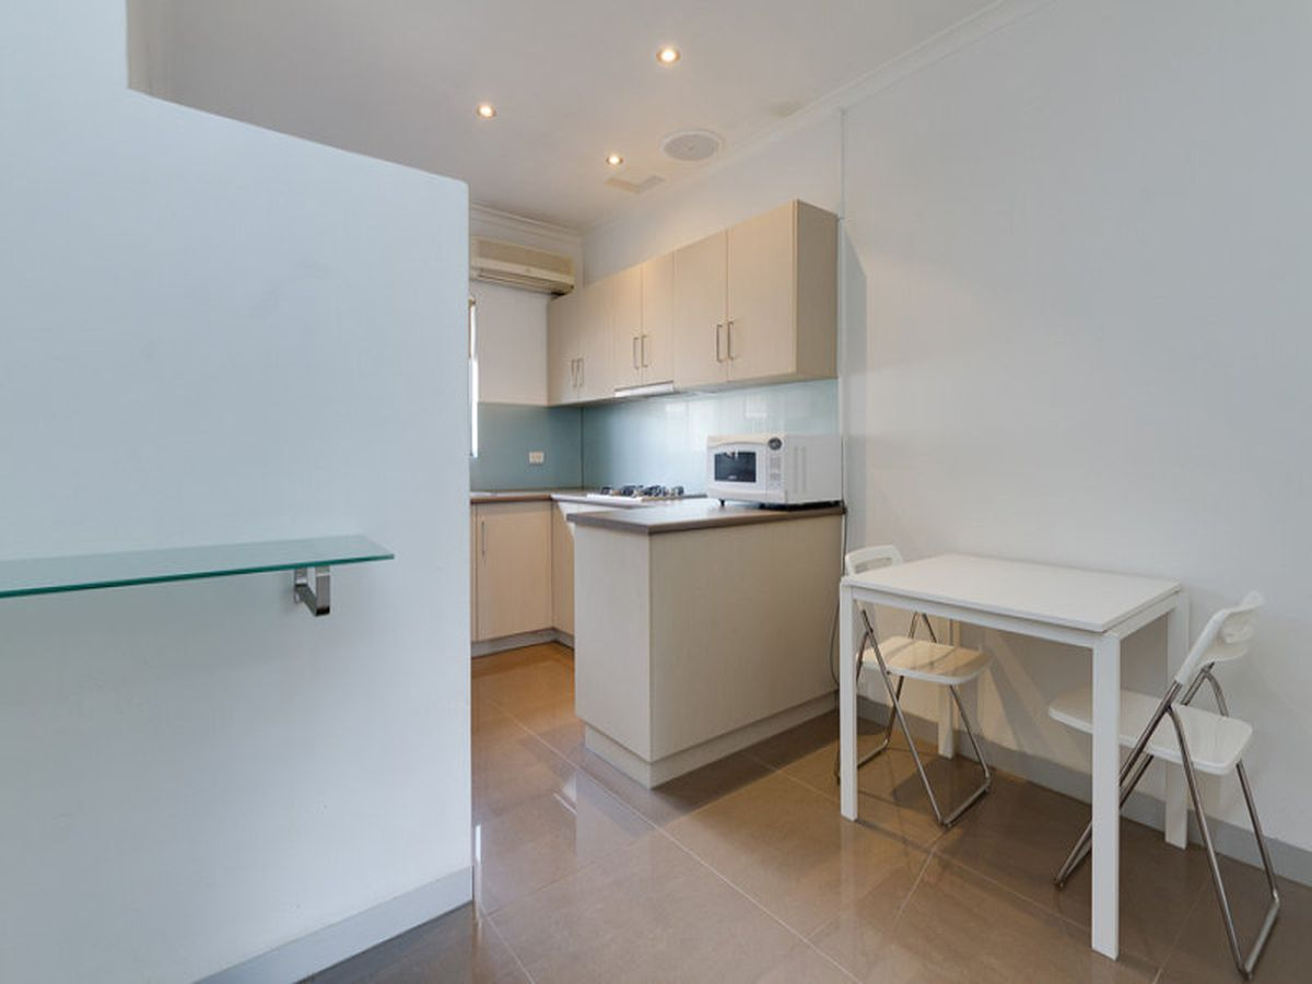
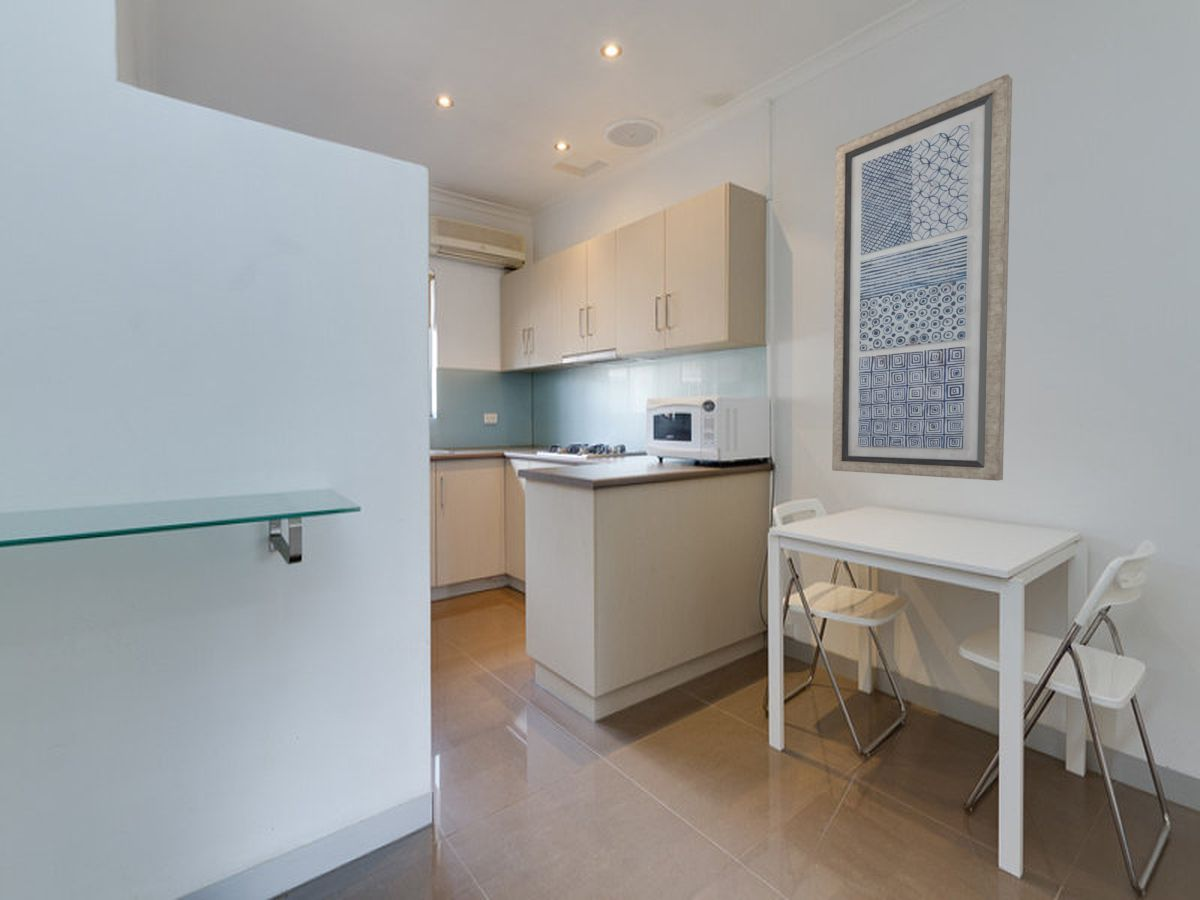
+ wall art (911, 298)
